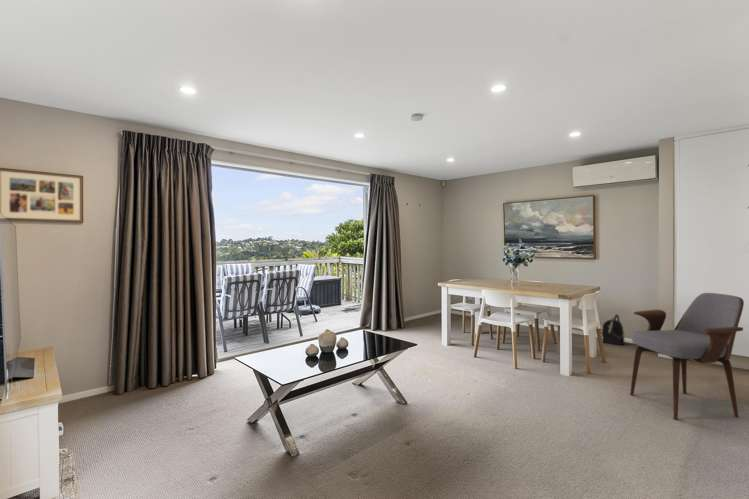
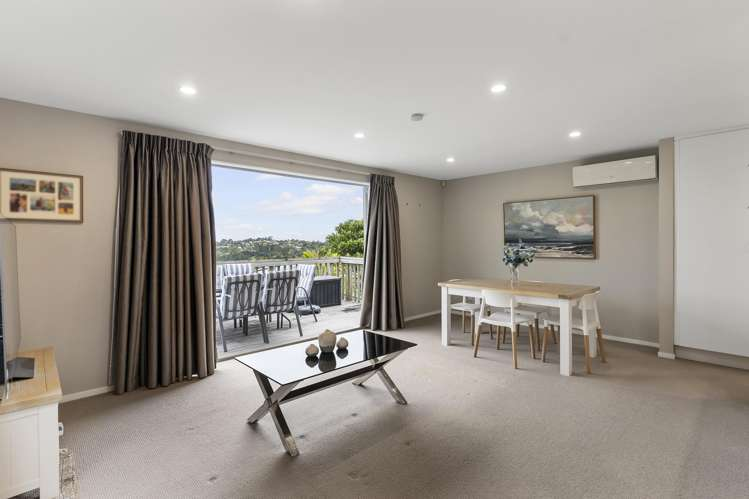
- backpack (614, 328)
- armchair (688, 350)
